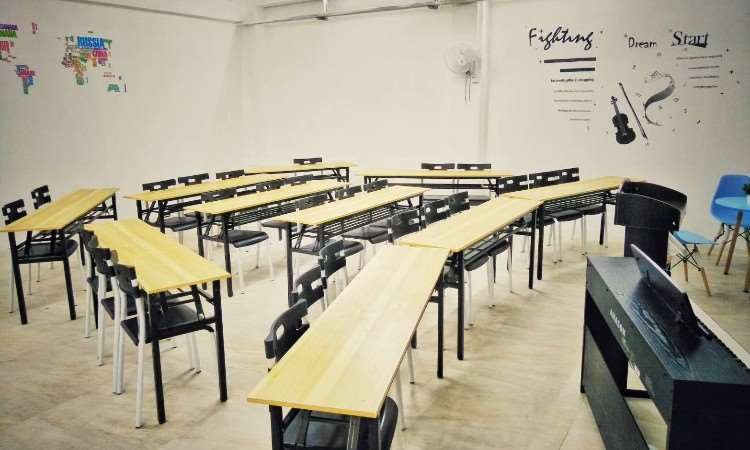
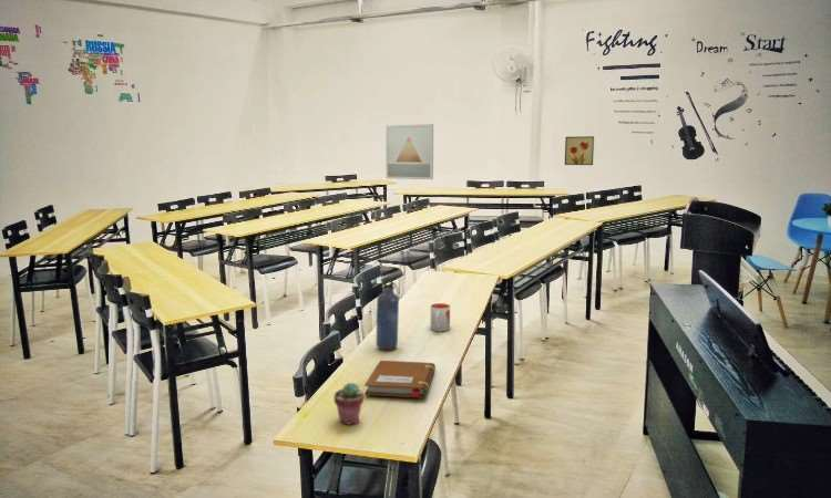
+ wall art (578, 151)
+ wall art (409, 152)
+ potted succulent (349, 402)
+ water bottle (388, 313)
+ notebook (401, 378)
+ mug (439, 318)
